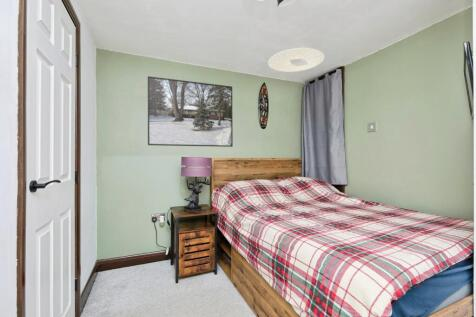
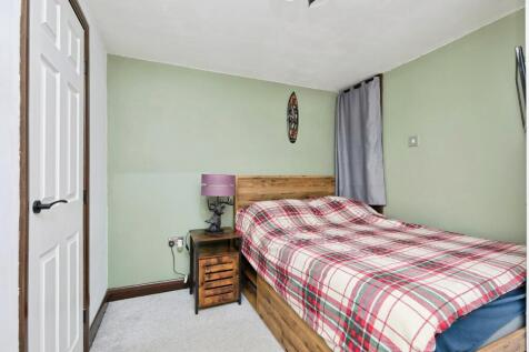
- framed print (192, 113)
- ceiling light (295, 58)
